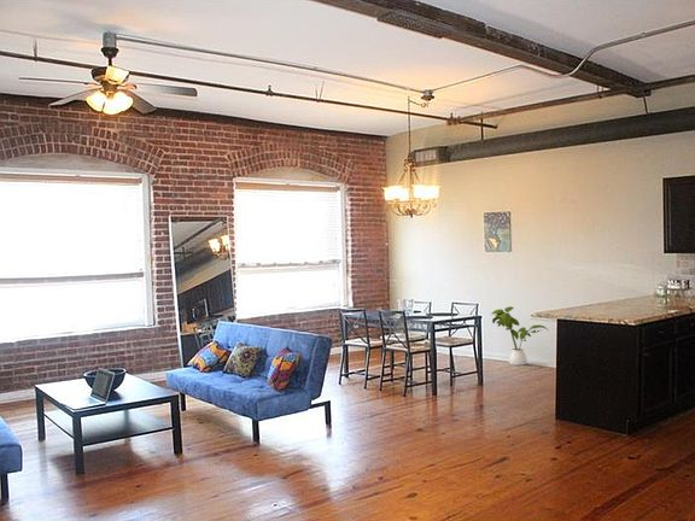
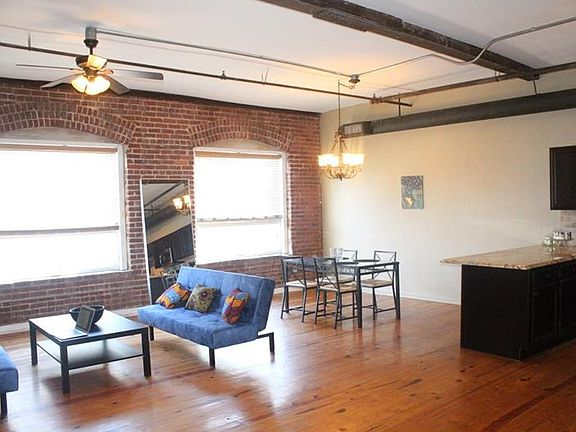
- house plant (514, 335)
